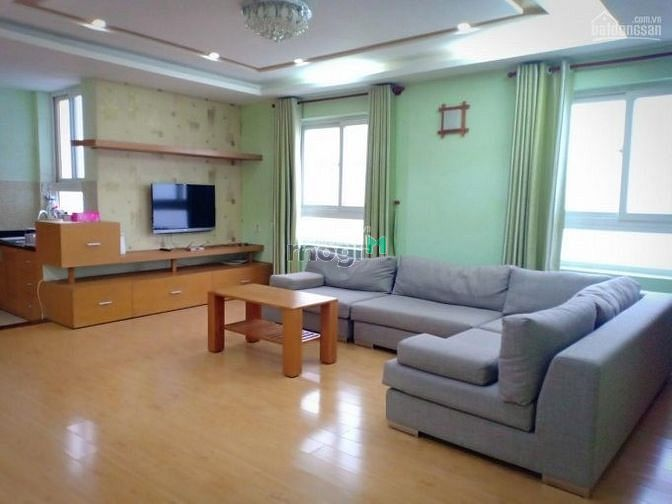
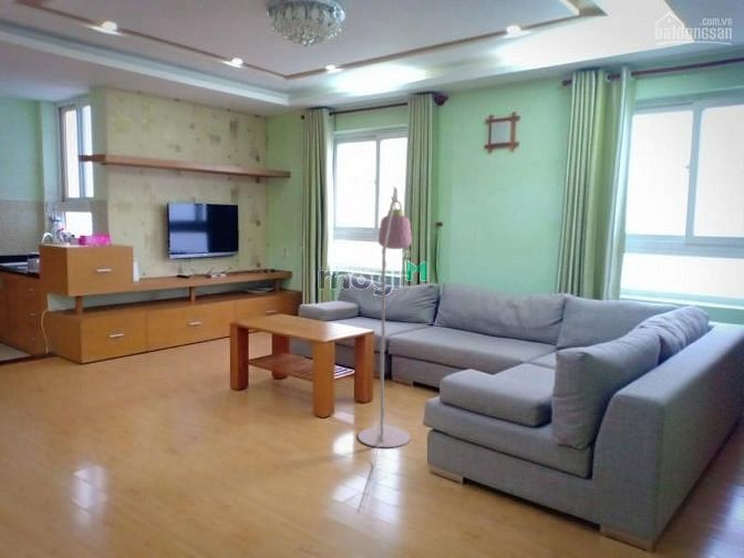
+ floor lamp (383, 317)
